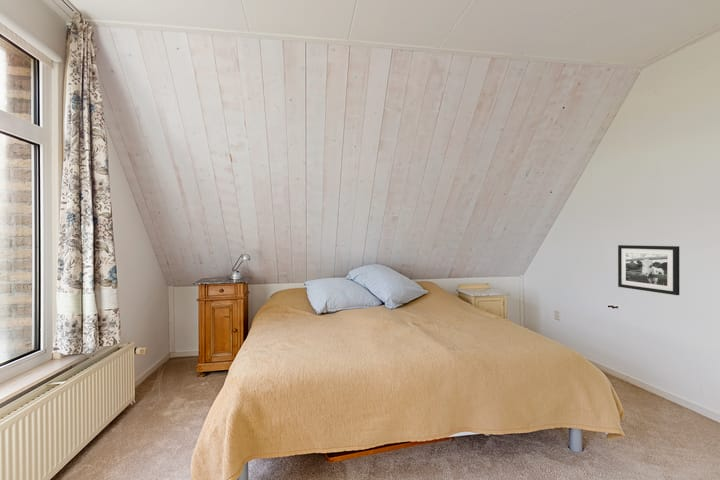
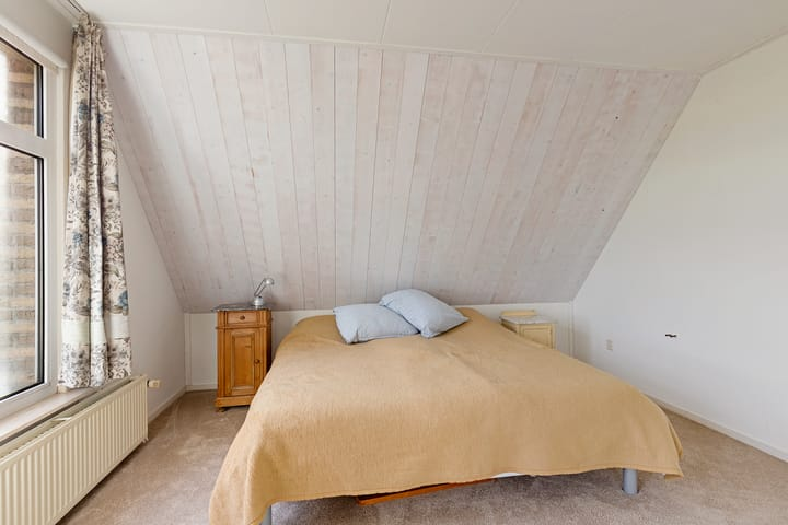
- picture frame (646, 268)
